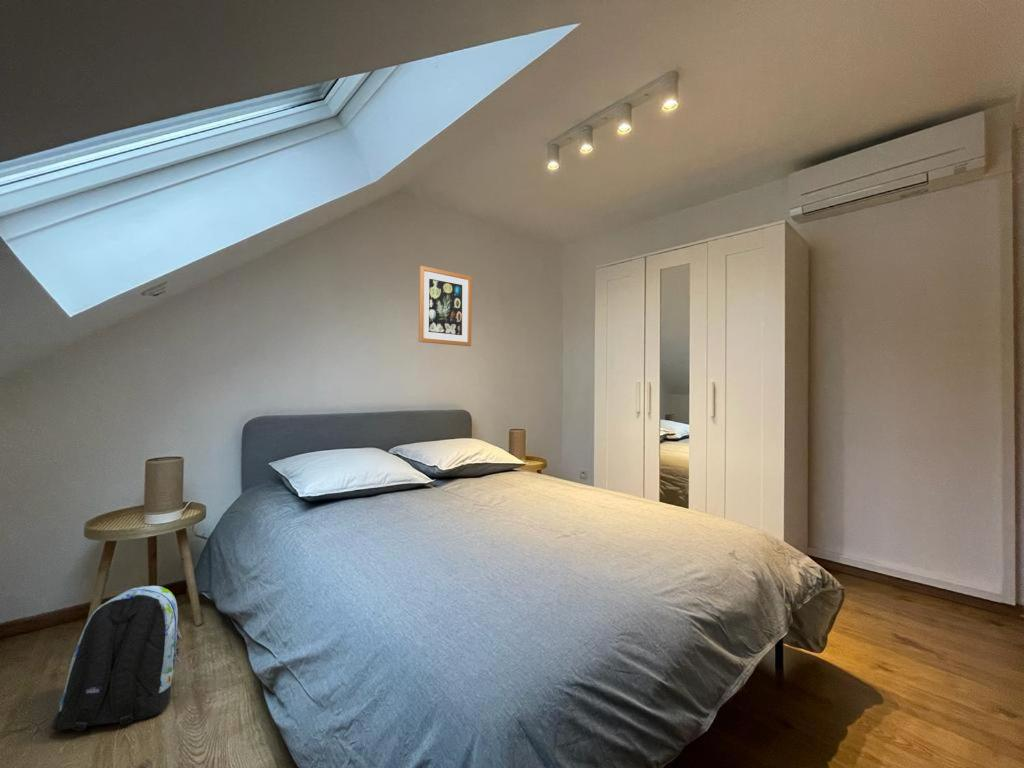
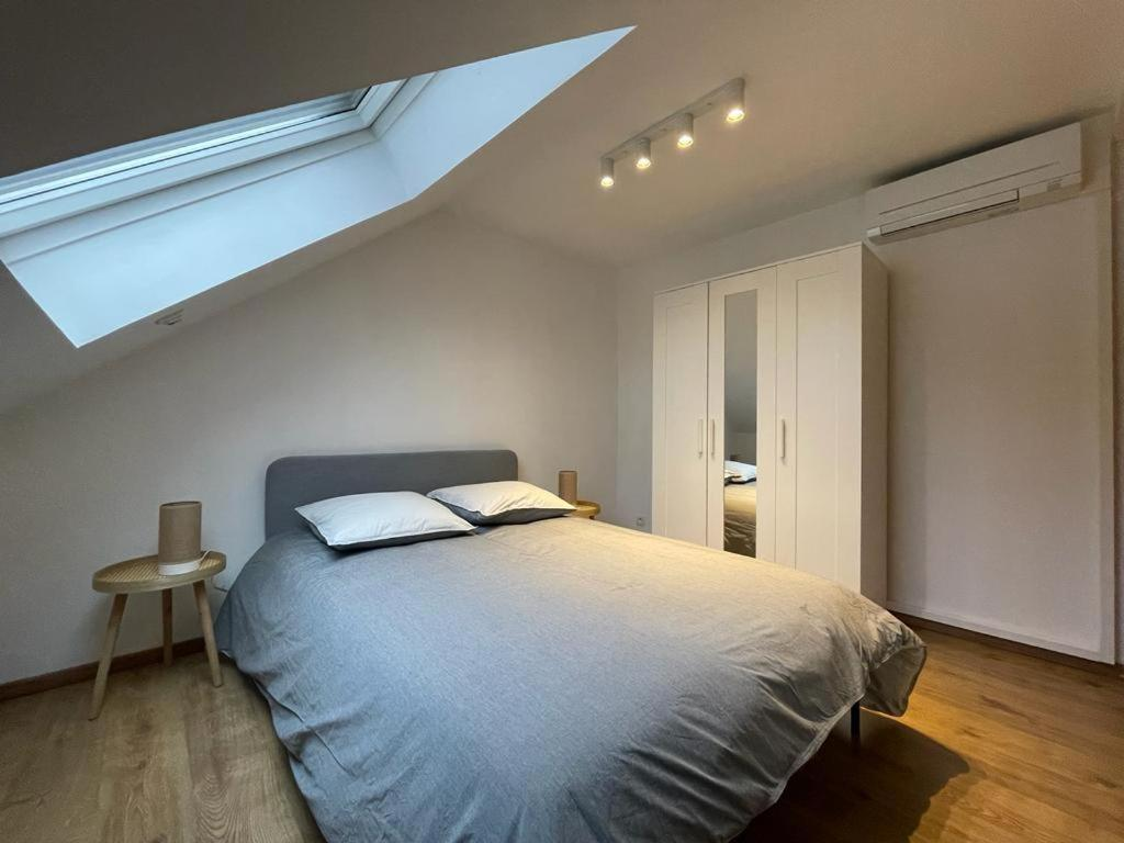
- backpack (129, 646)
- wall art (446, 307)
